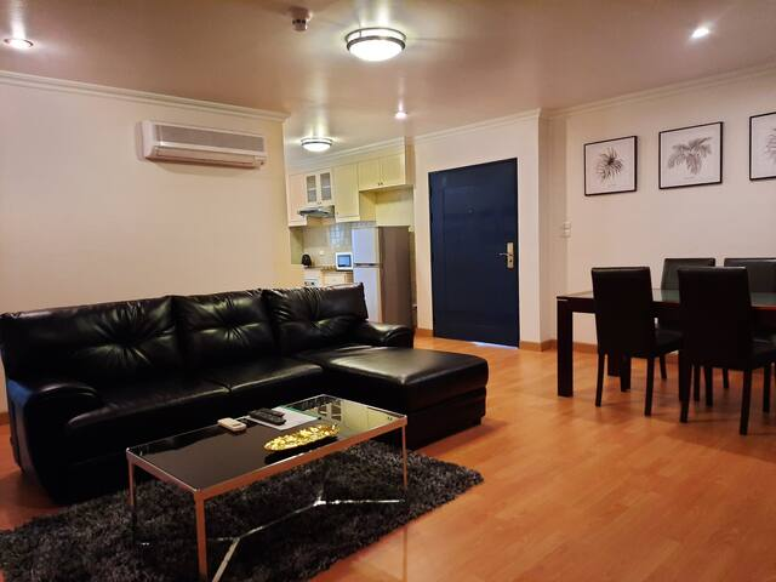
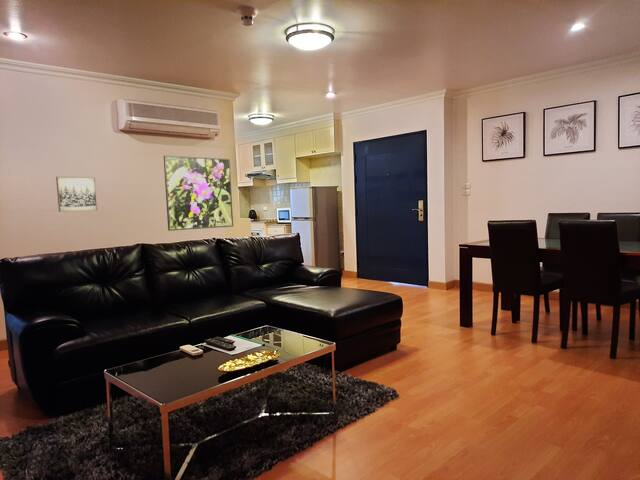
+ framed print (200, 193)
+ wall art (77, 194)
